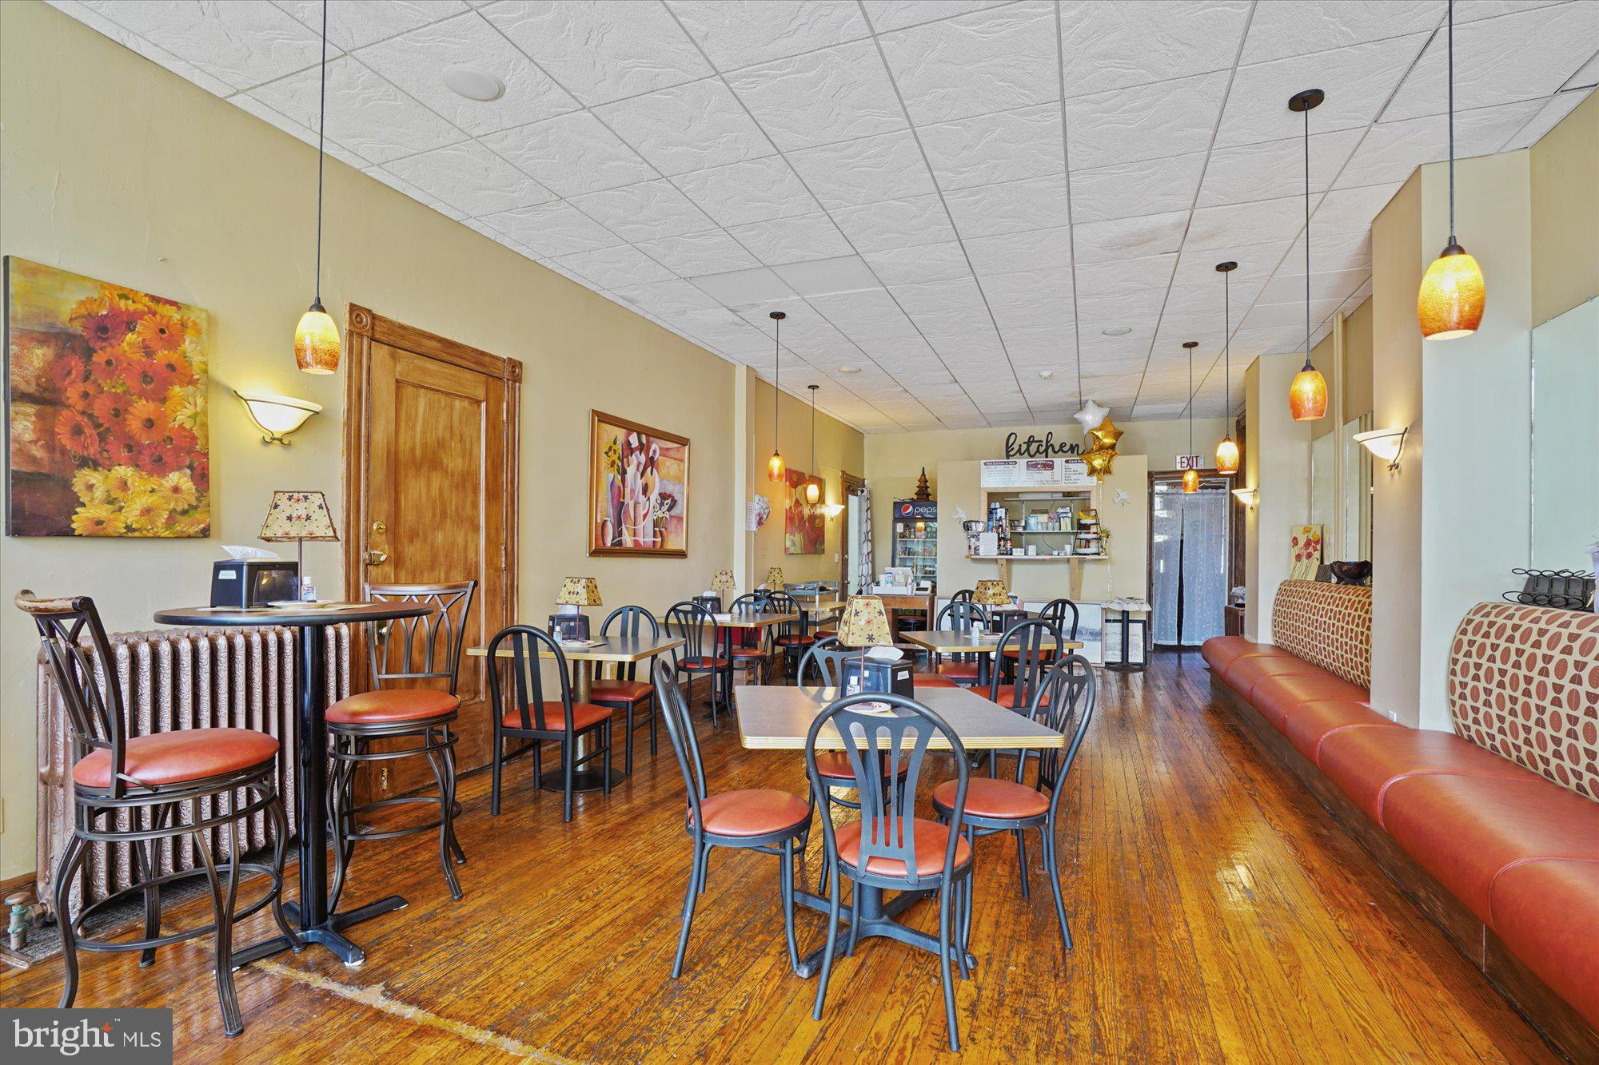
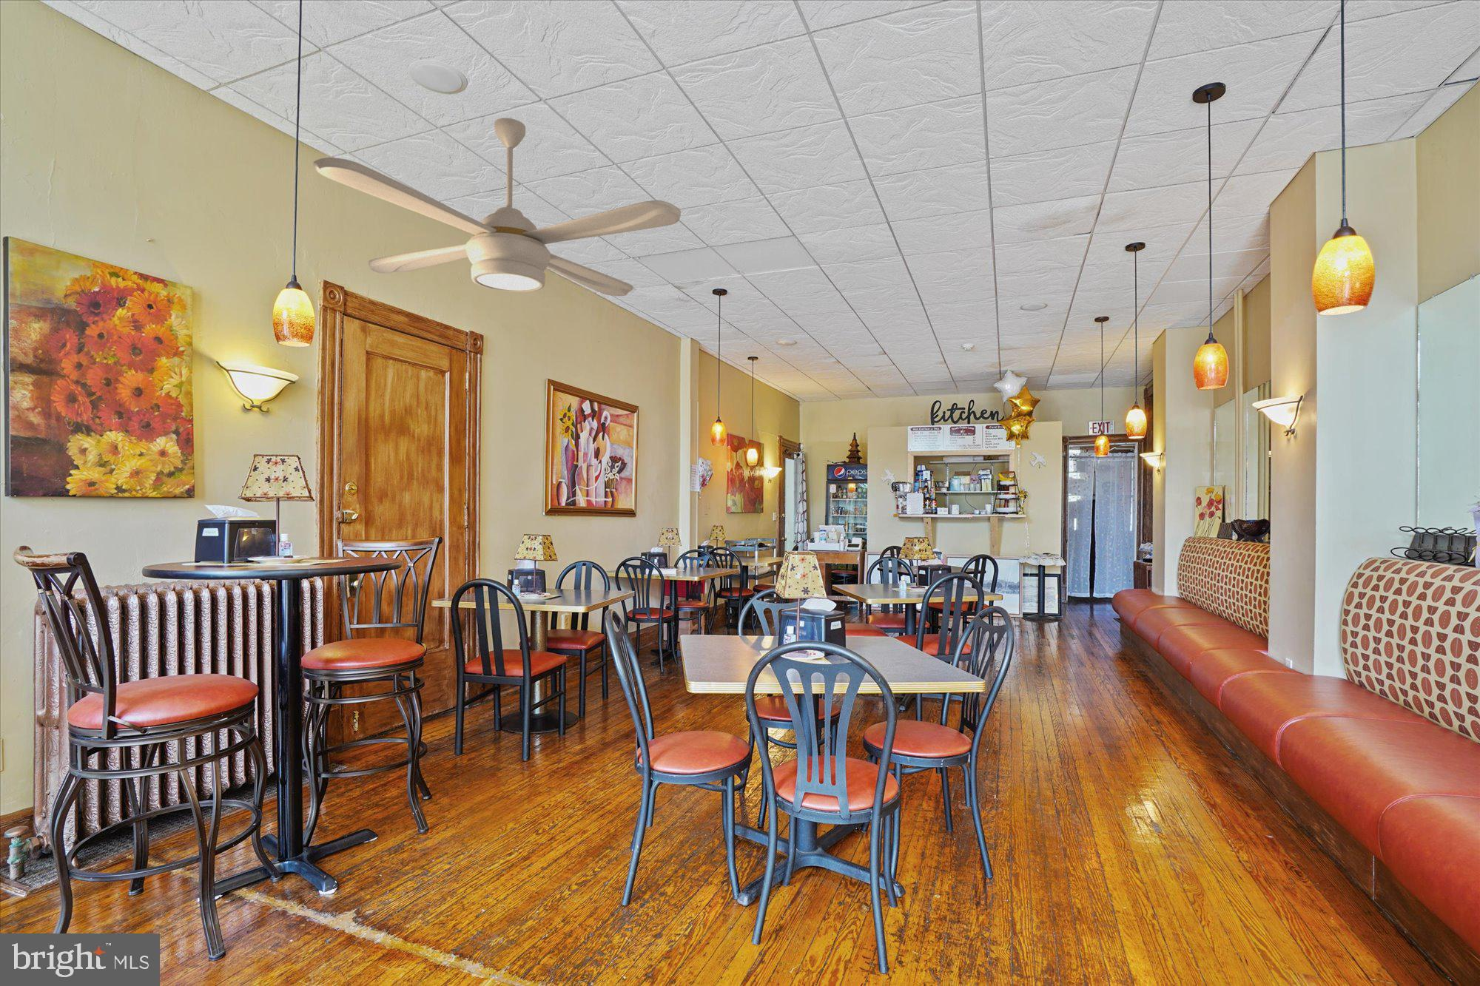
+ ceiling fan (509, 205)
